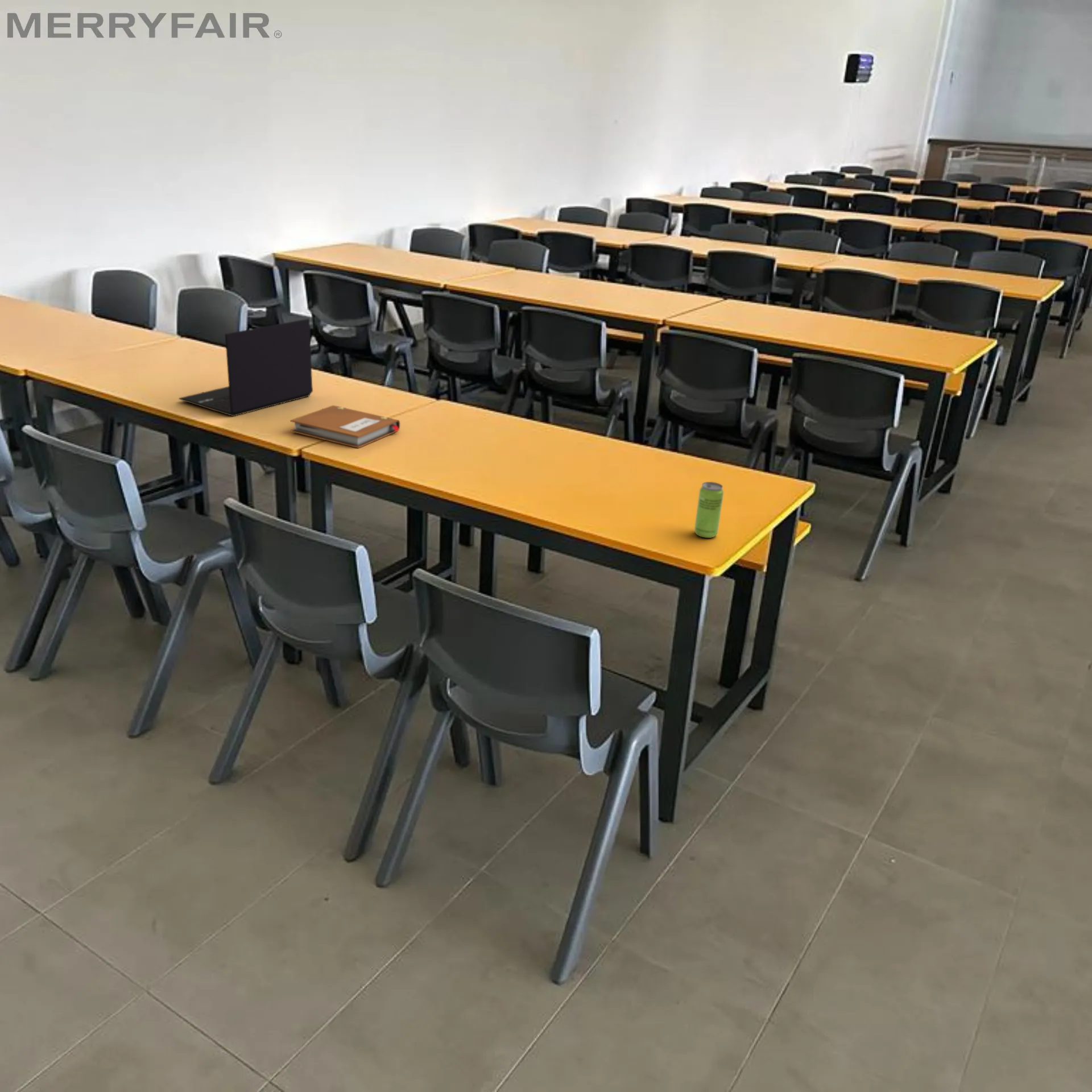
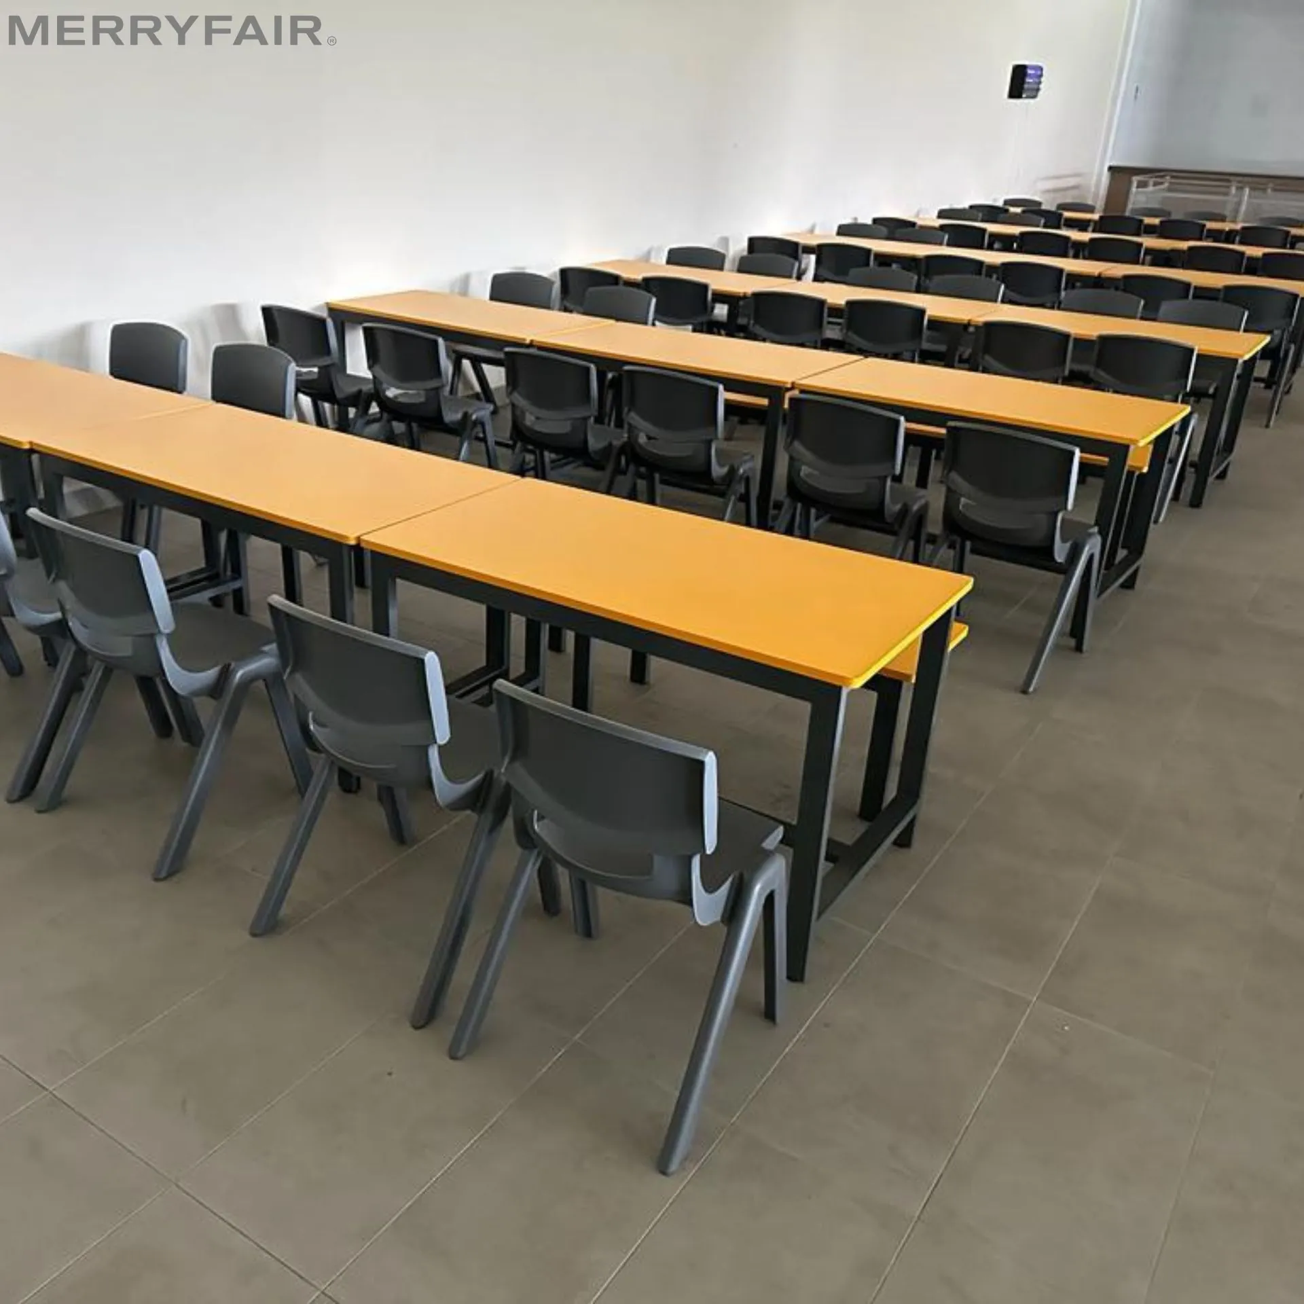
- beverage can (709, 510)
- notebook (348, 425)
- laptop (245, 359)
